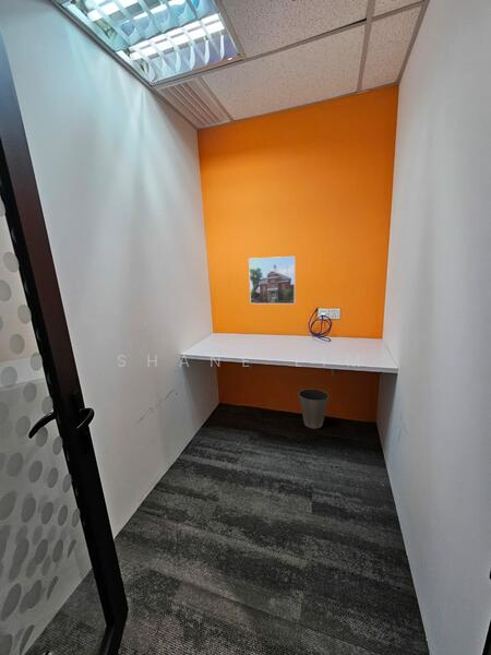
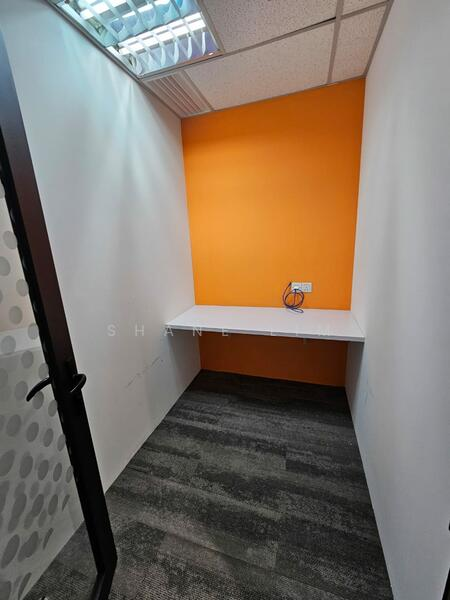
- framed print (272, 281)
- waste basket (313, 408)
